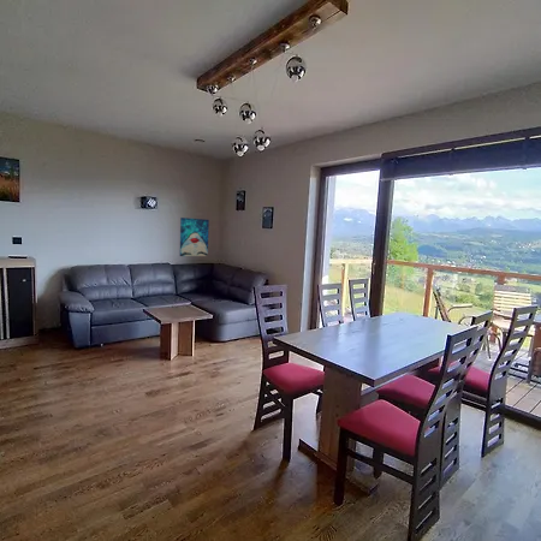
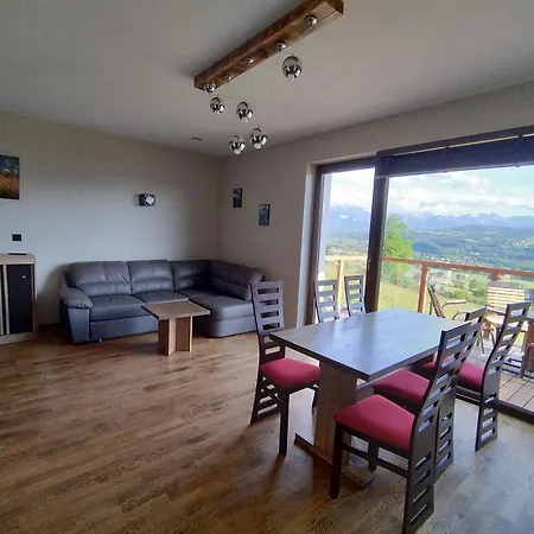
- wall art (194, 237)
